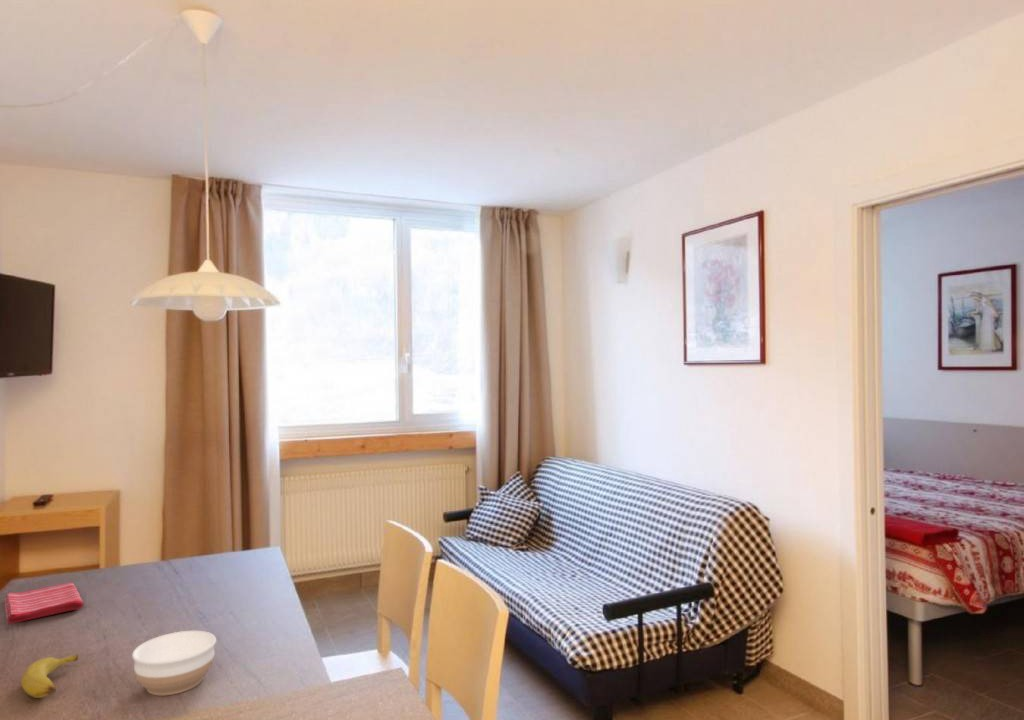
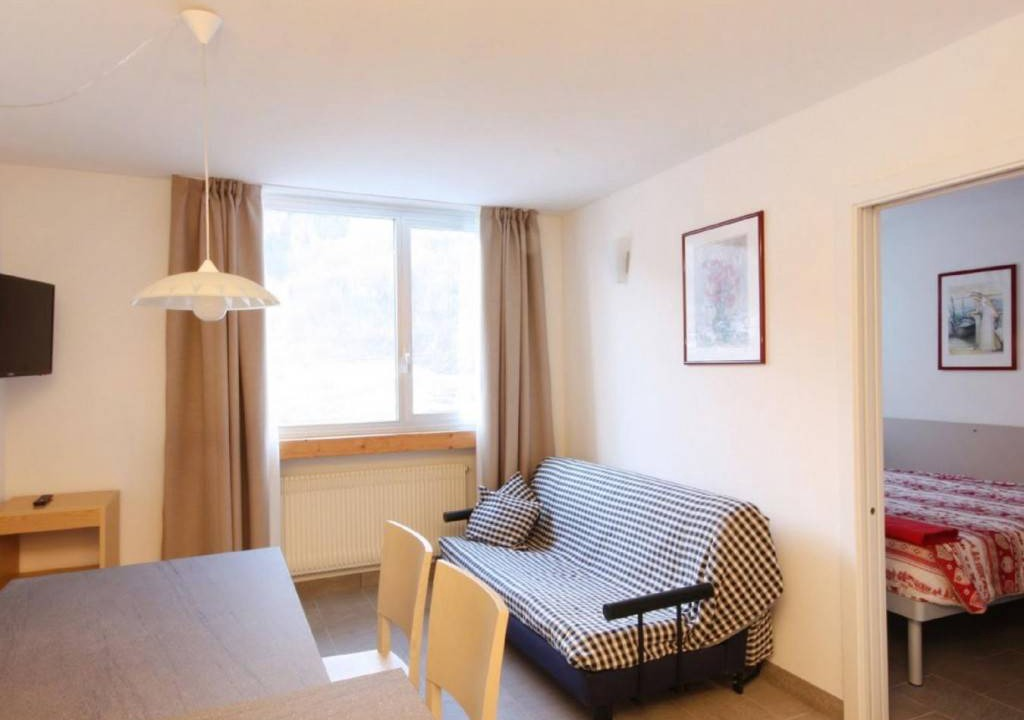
- banana (49, 673)
- dish towel (43, 600)
- bowl (175, 664)
